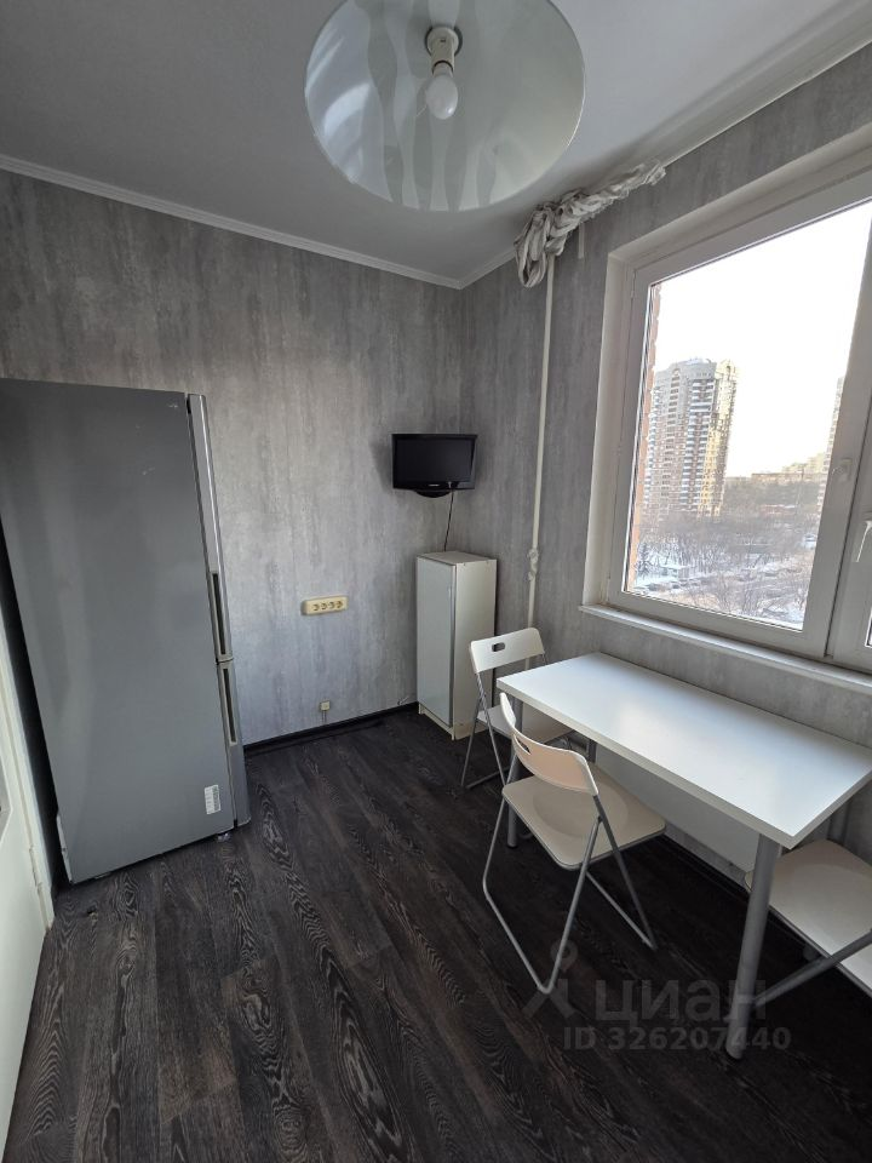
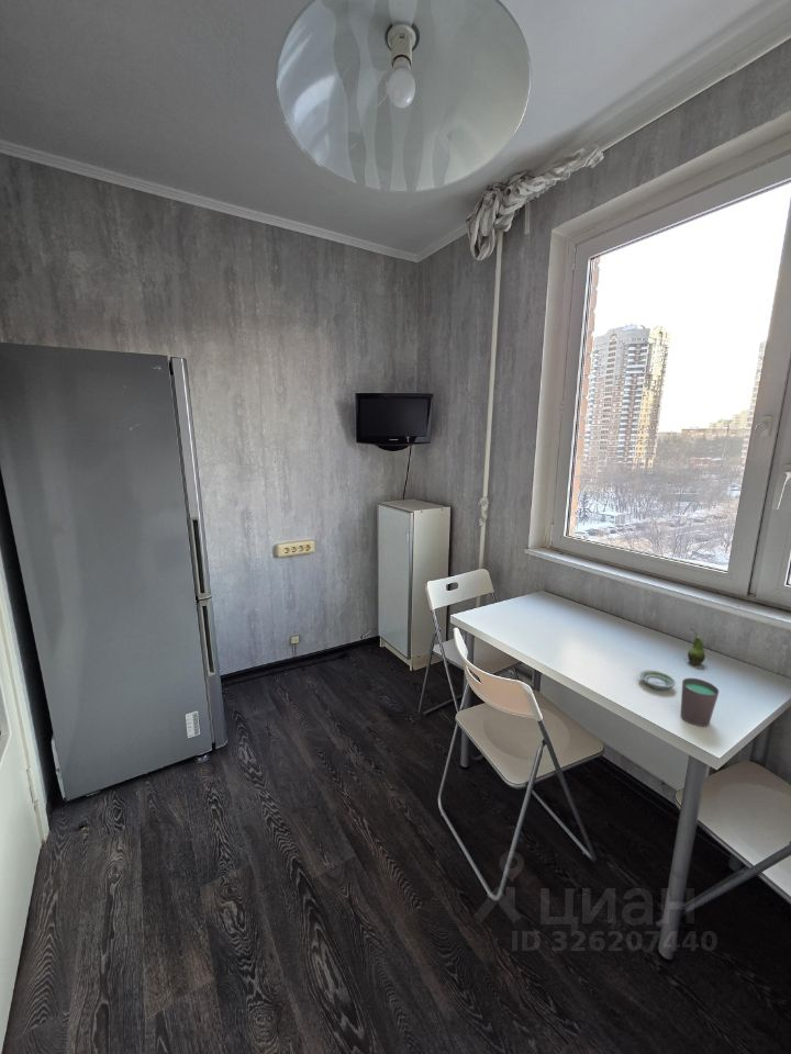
+ fruit (697, 647)
+ saucer (657, 681)
+ cup (697, 702)
